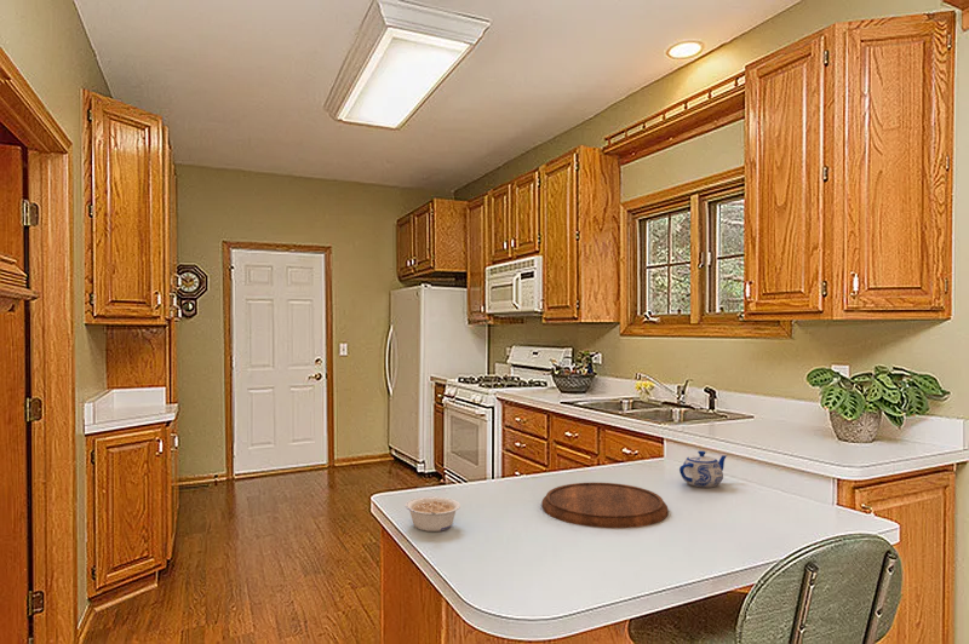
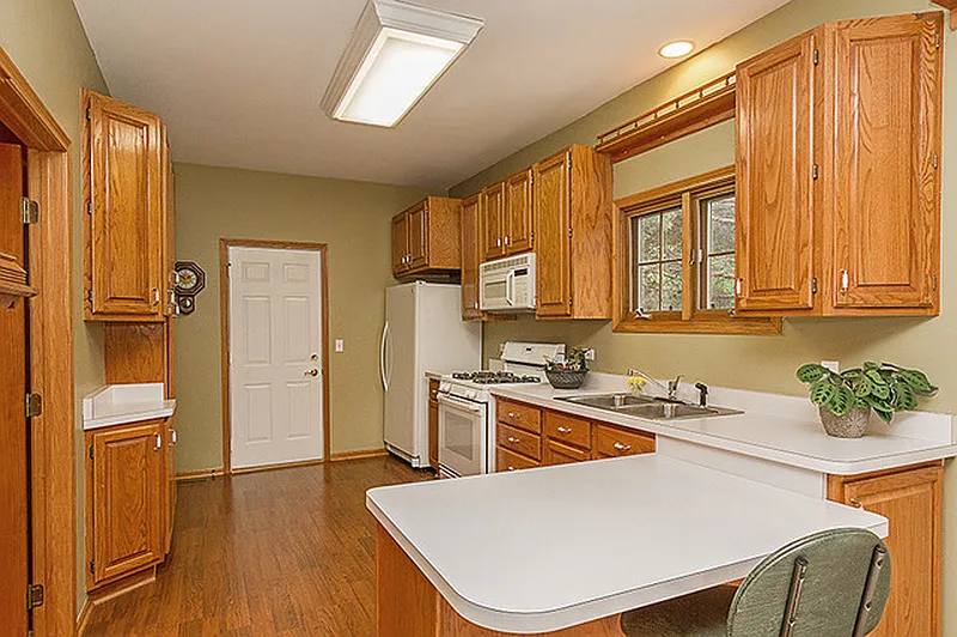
- teapot (704, 467)
- legume (434, 513)
- cutting board (603, 502)
